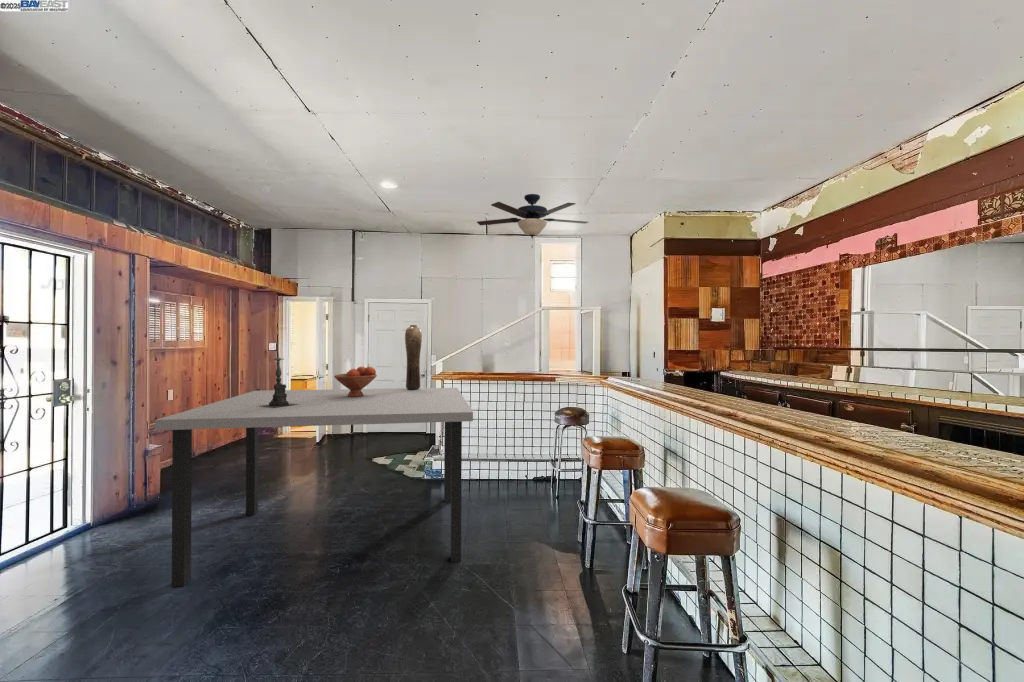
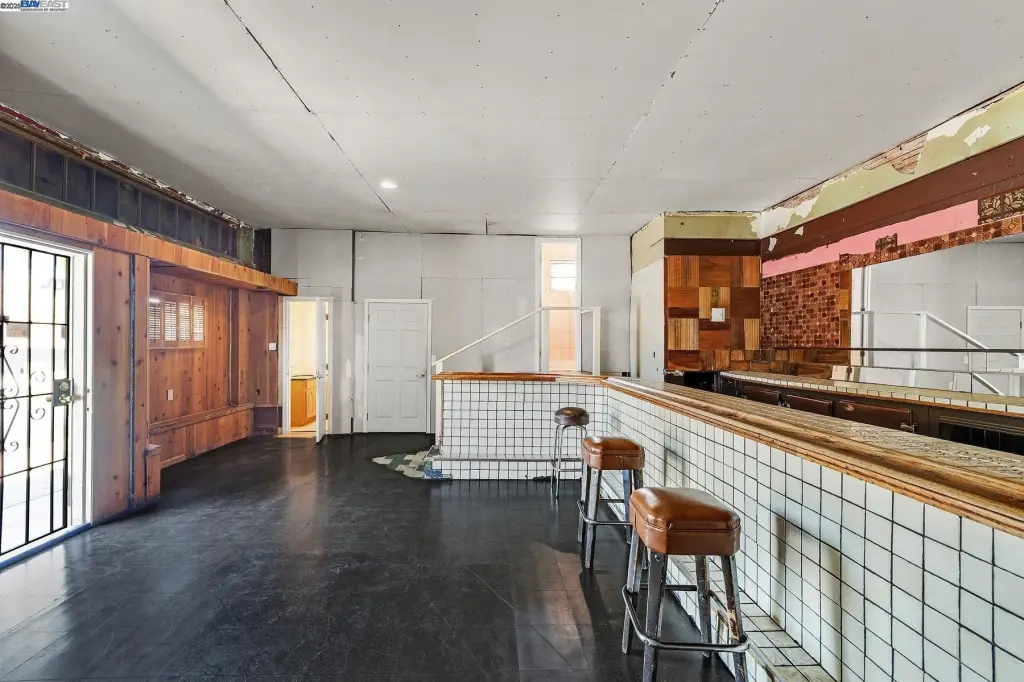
- fruit bowl (355, 381)
- vase (413, 357)
- ceiling fan (532, 226)
- dining table (345, 424)
- candle holder (278, 377)
